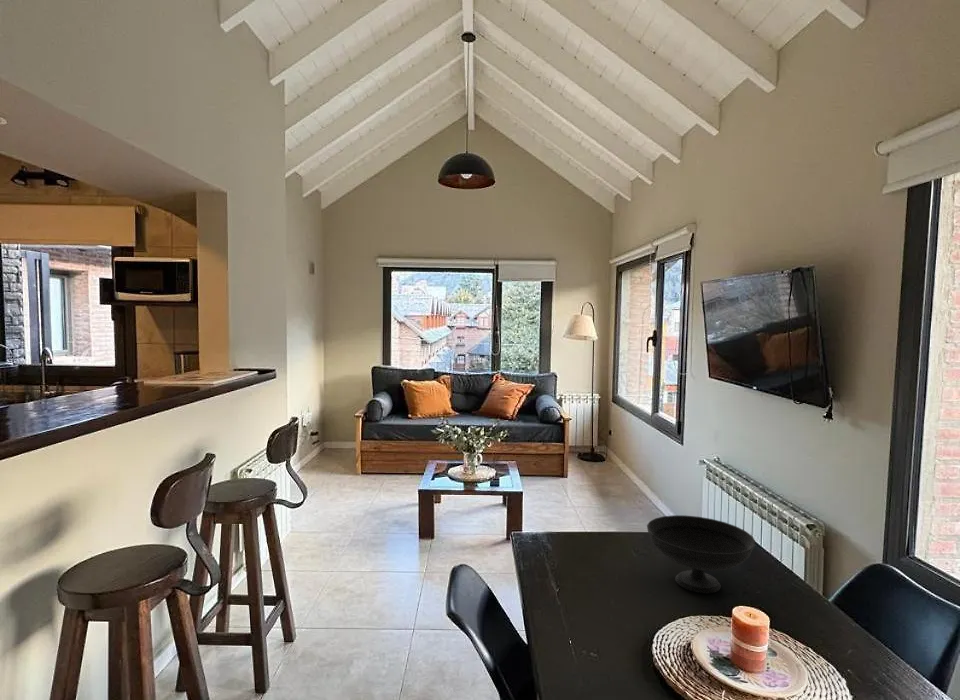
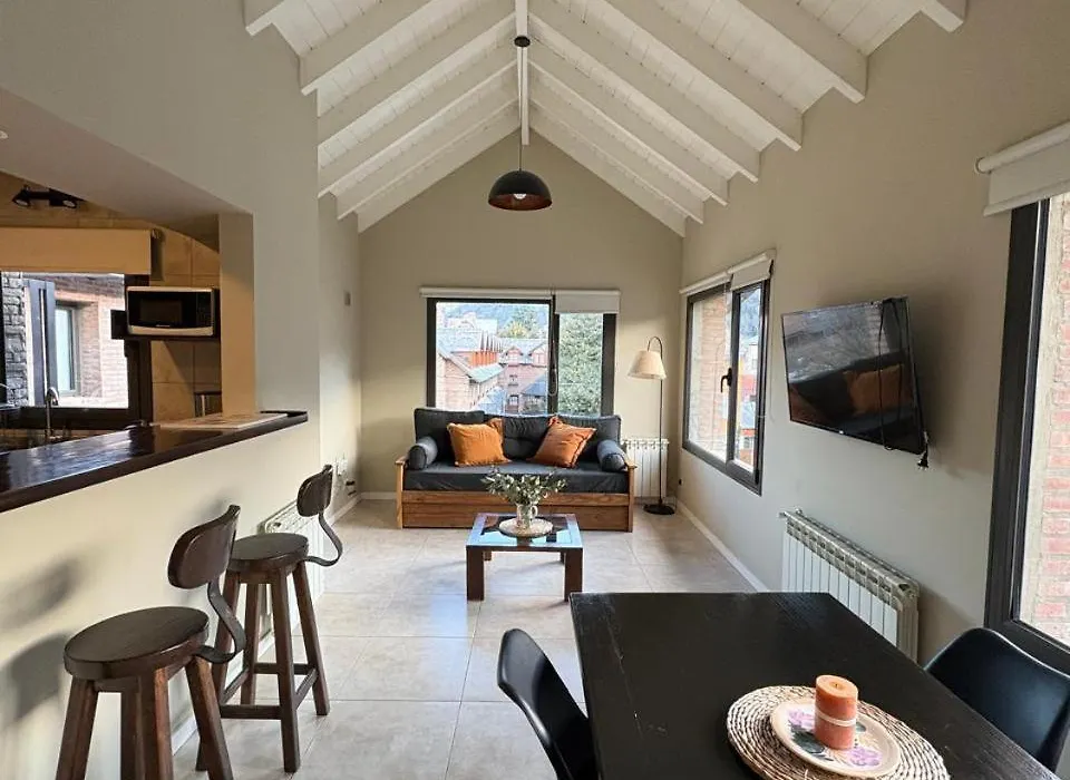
- bowl (698, 558)
